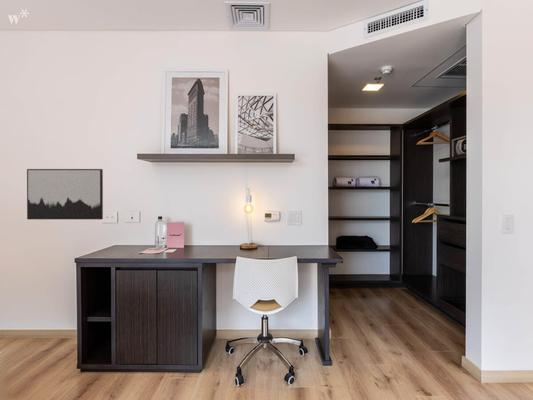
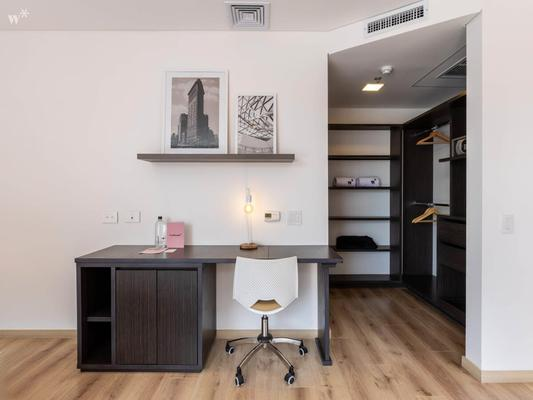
- wall art (65, 194)
